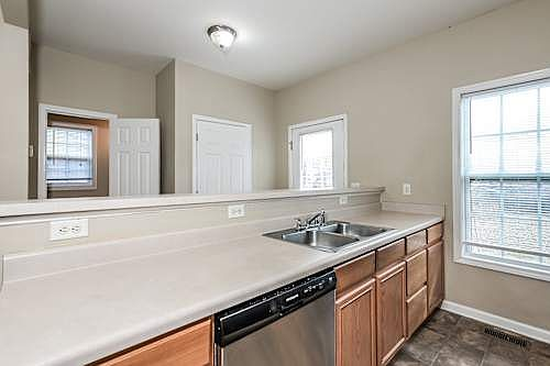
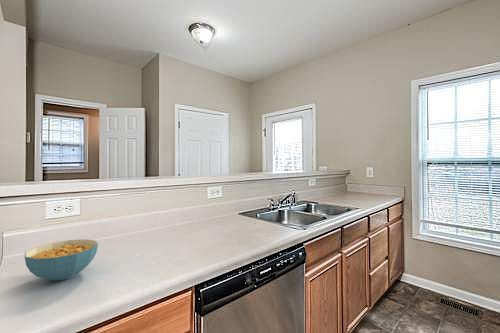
+ cereal bowl (63, 262)
